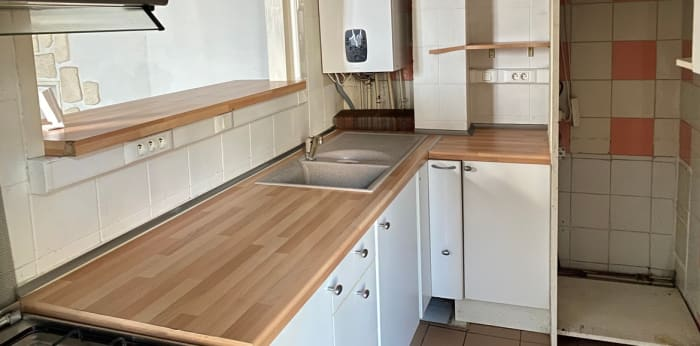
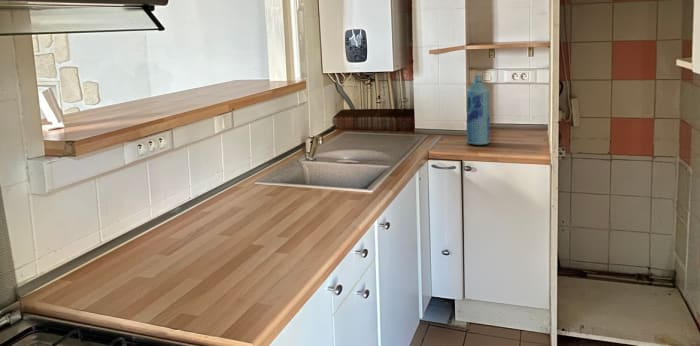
+ bottle (478, 110)
